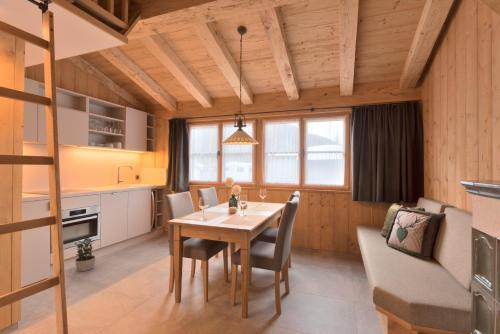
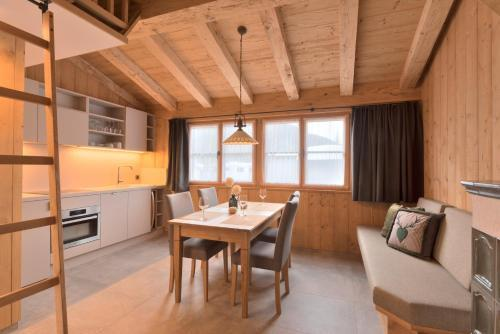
- potted plant (83, 253)
